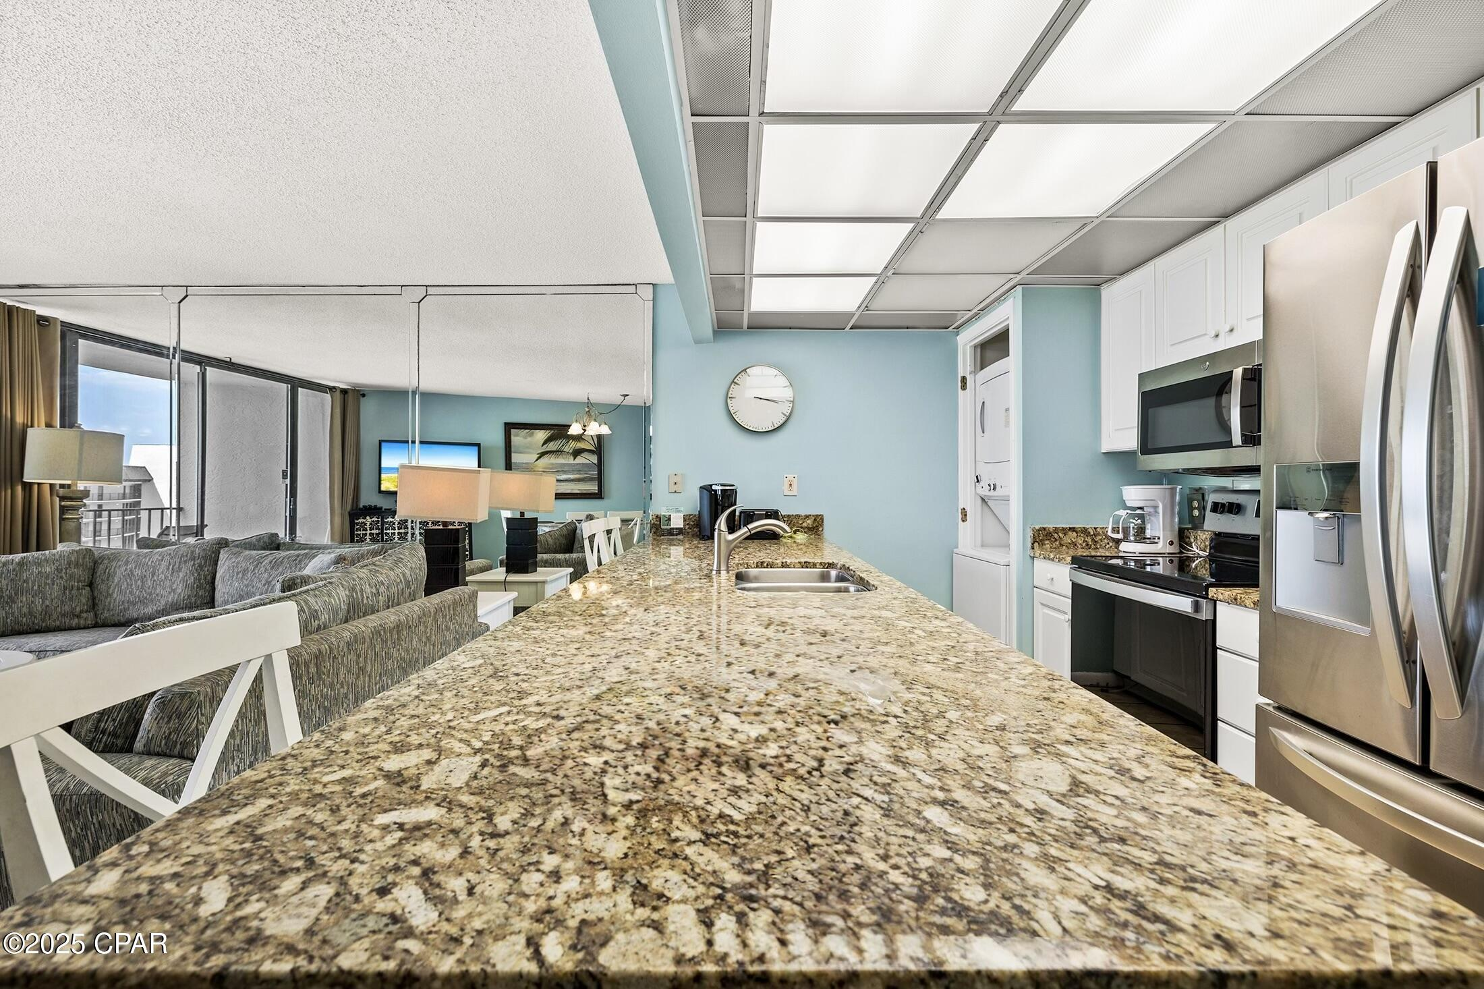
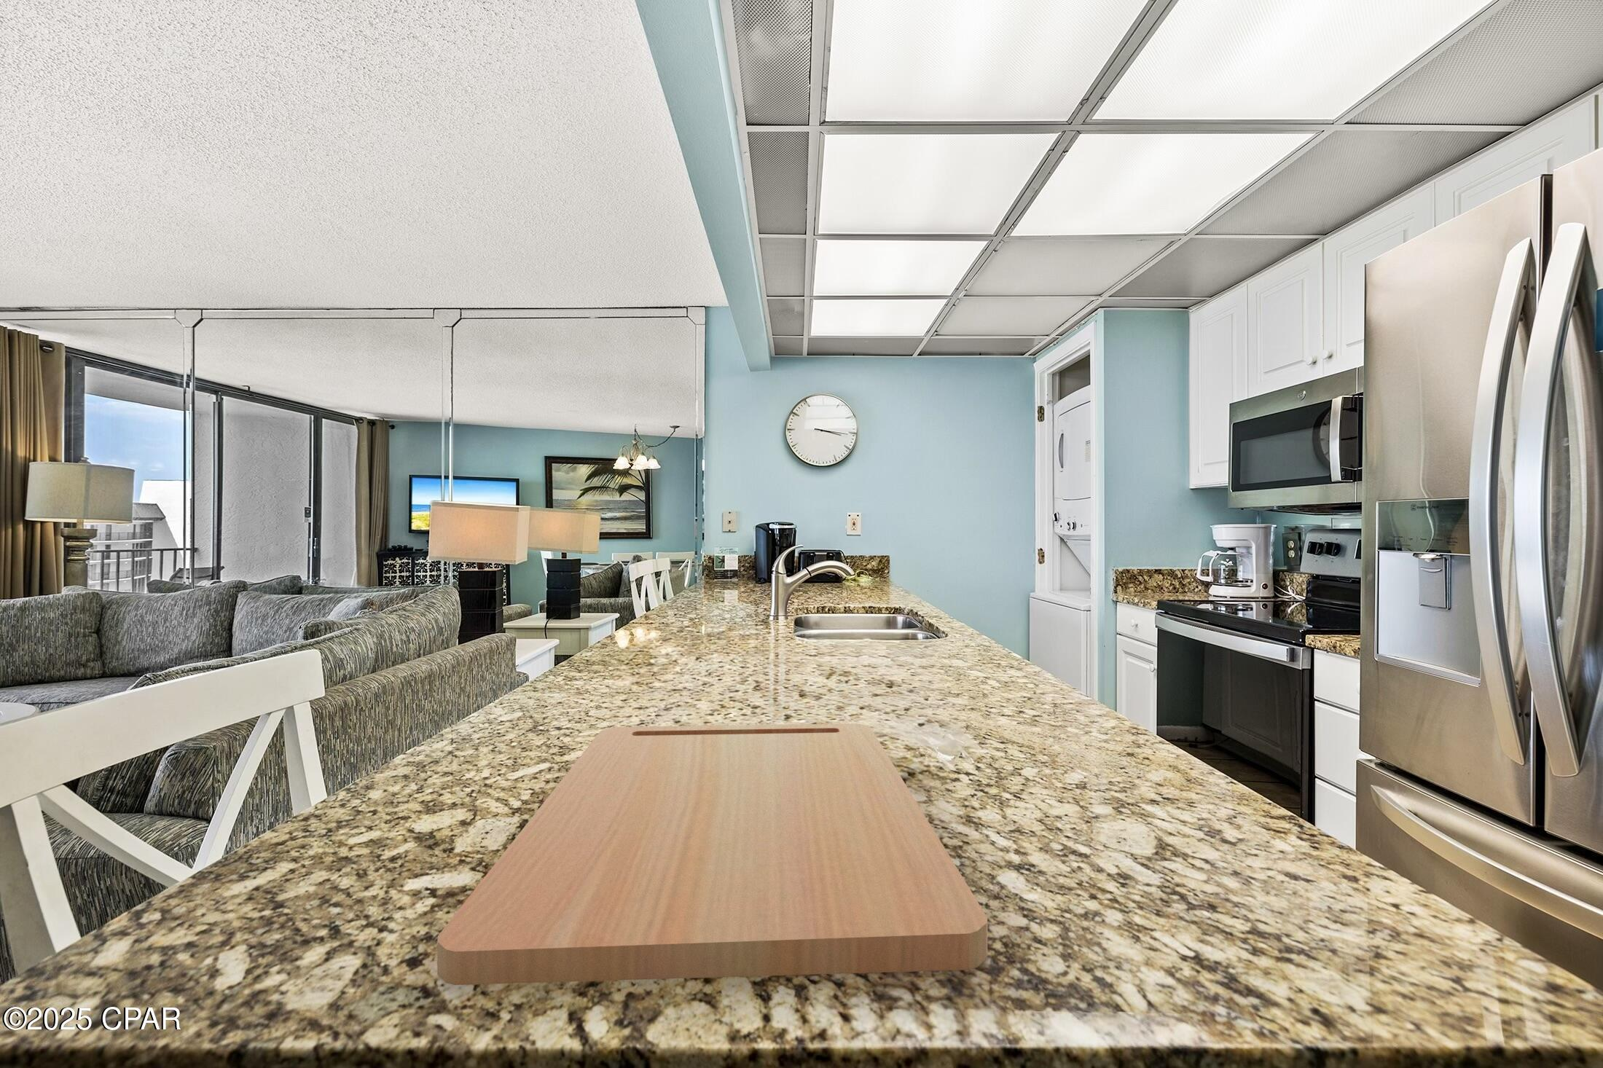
+ cutting board (731, 807)
